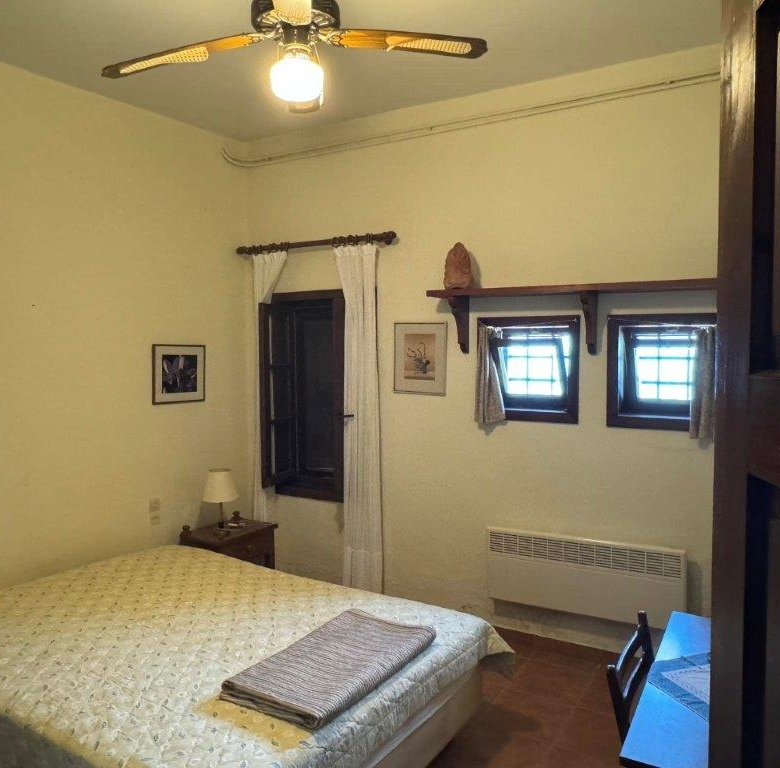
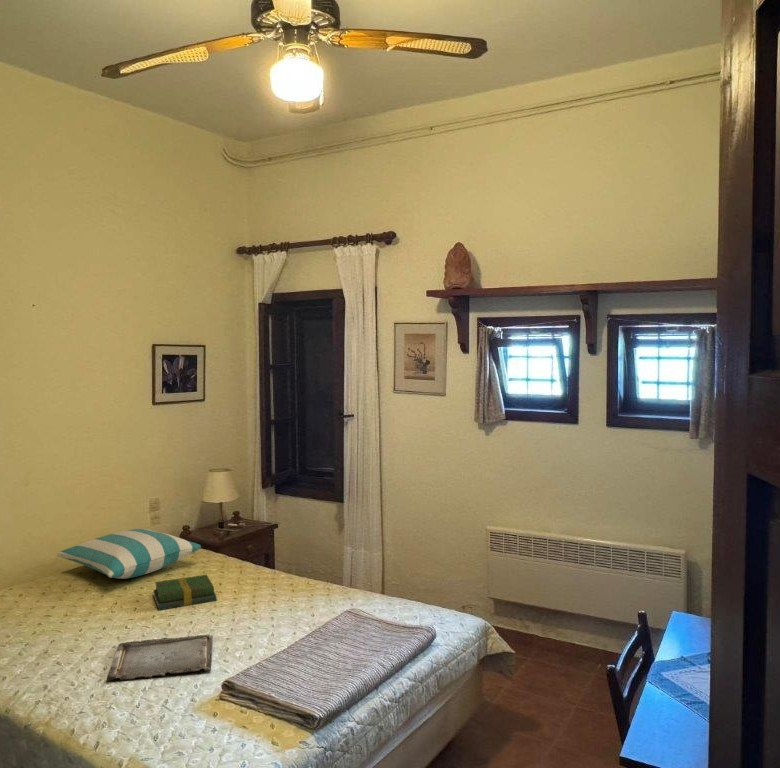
+ tray (163, 655)
+ book (184, 591)
+ pillow (130, 552)
